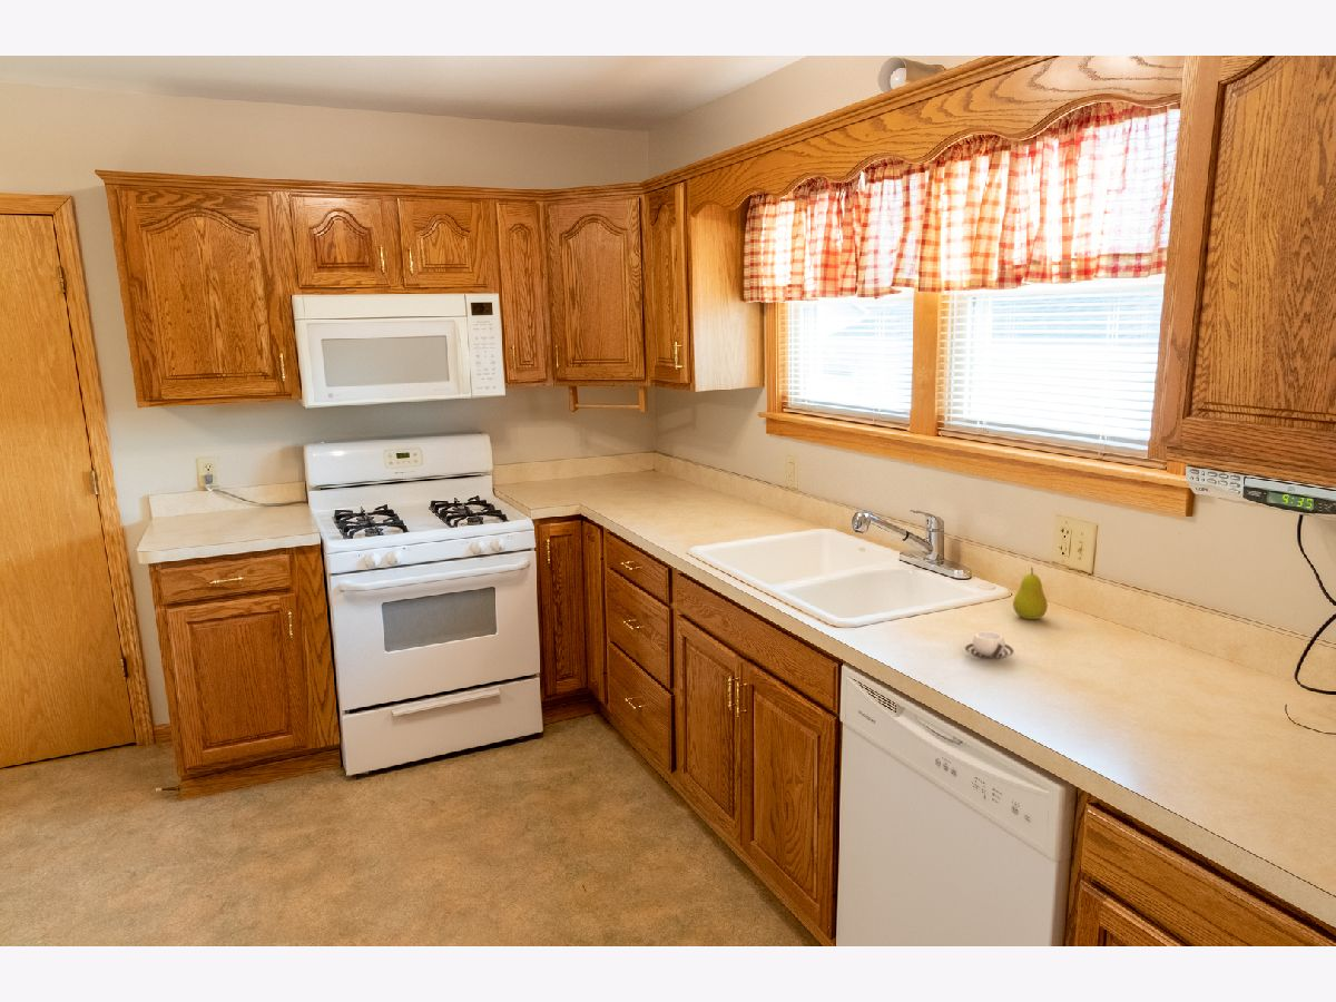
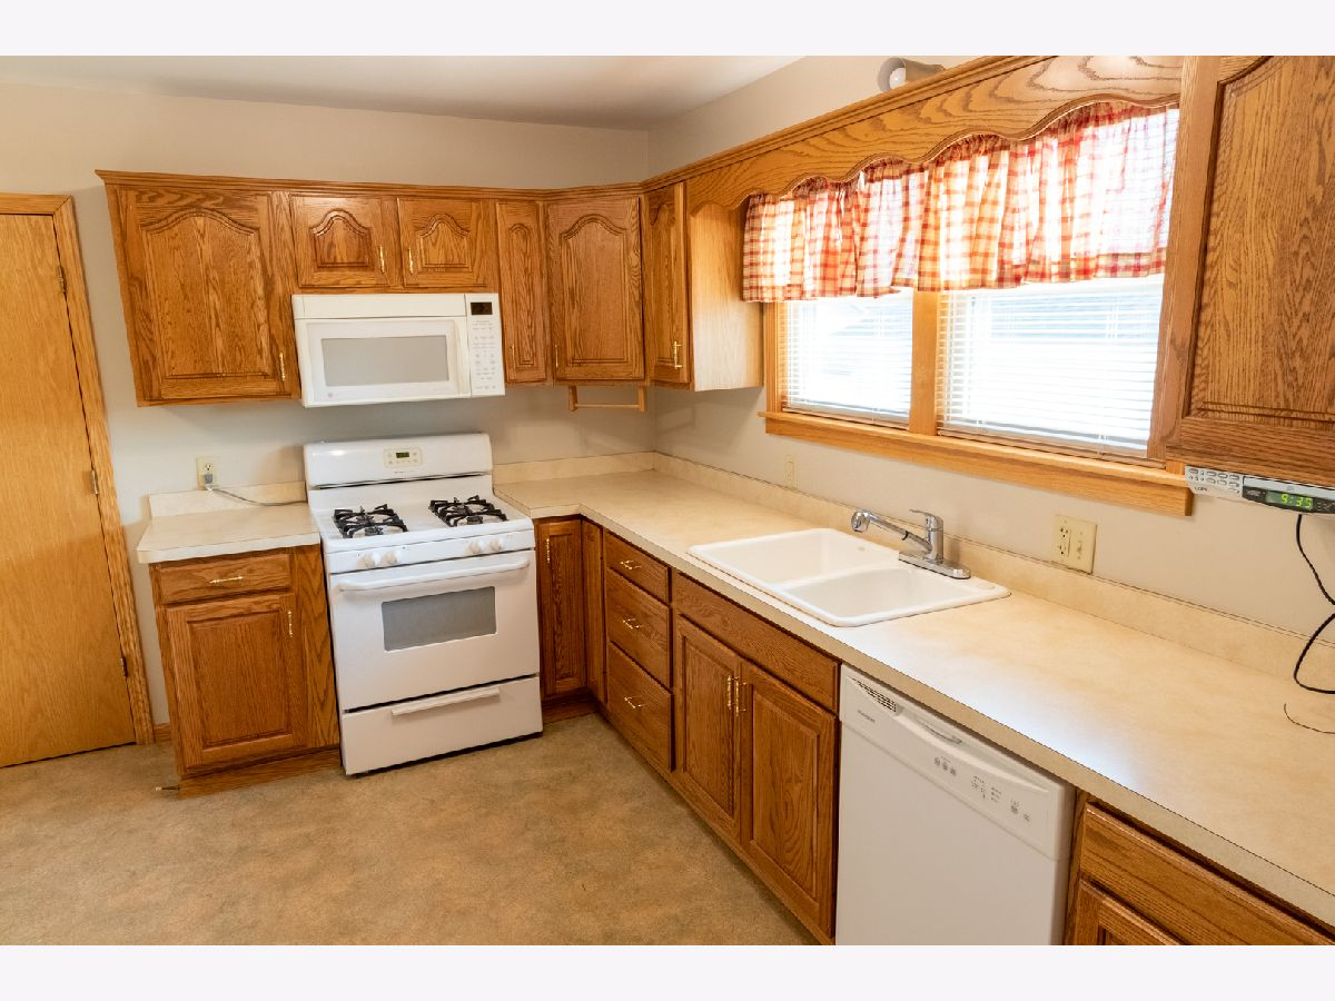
- fruit (1030, 592)
- cup (989, 646)
